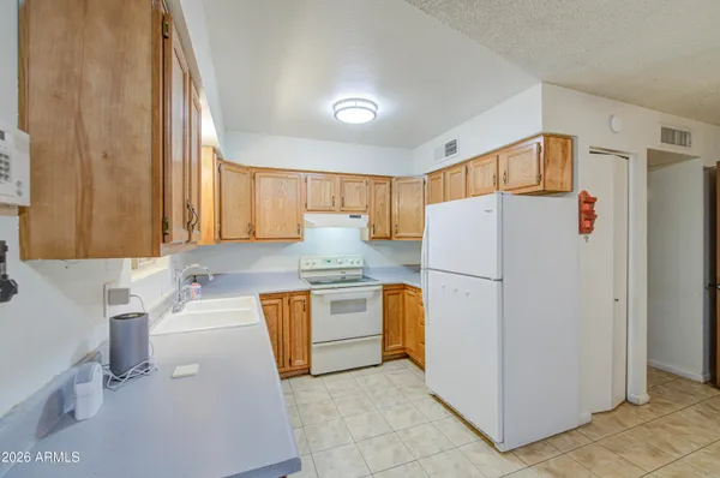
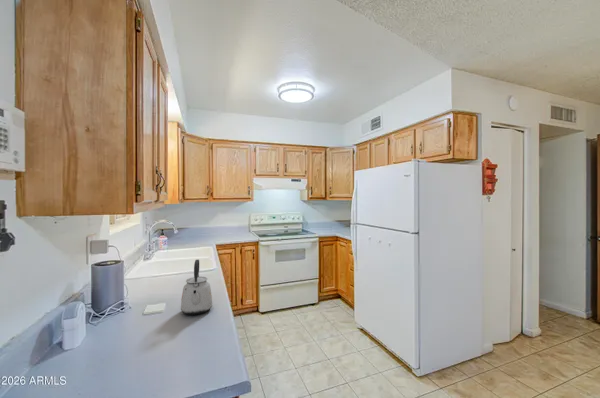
+ kettle (196, 287)
